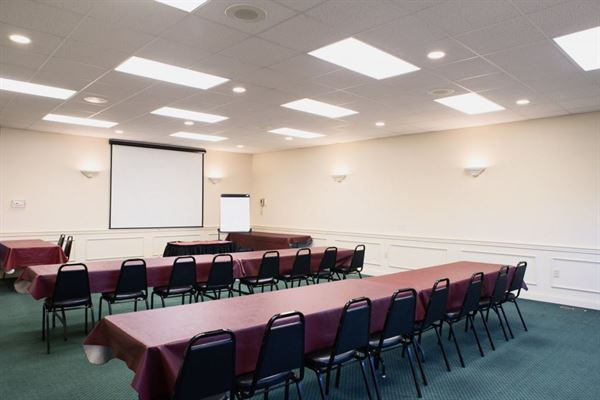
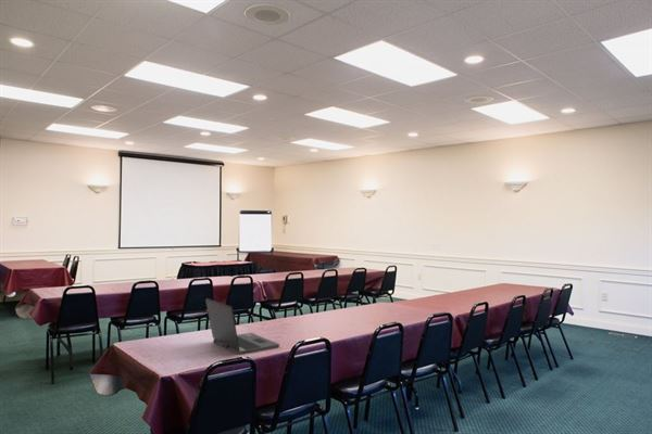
+ laptop (235, 324)
